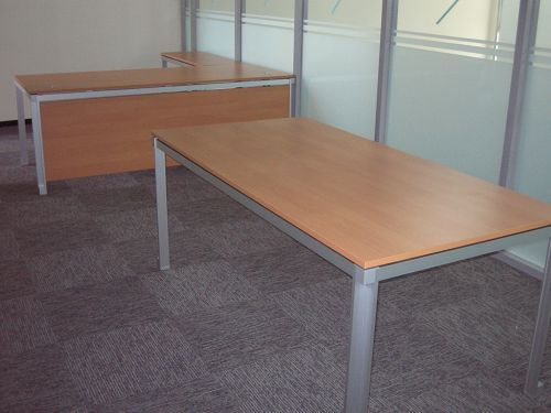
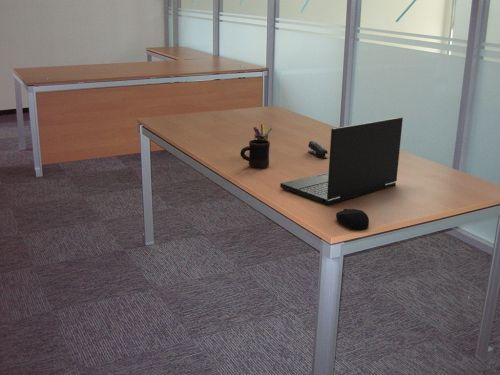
+ stapler (317, 149)
+ mug (254, 154)
+ laptop (340, 152)
+ computer mouse (352, 216)
+ pen holder (262, 137)
